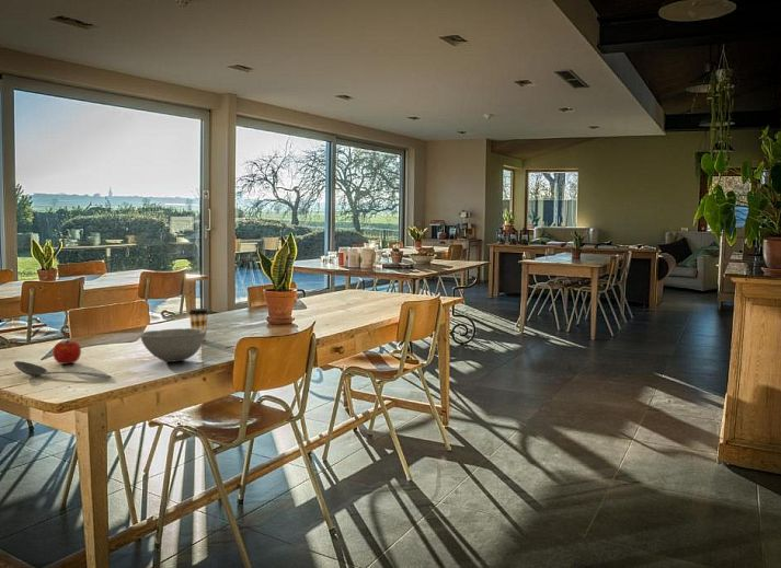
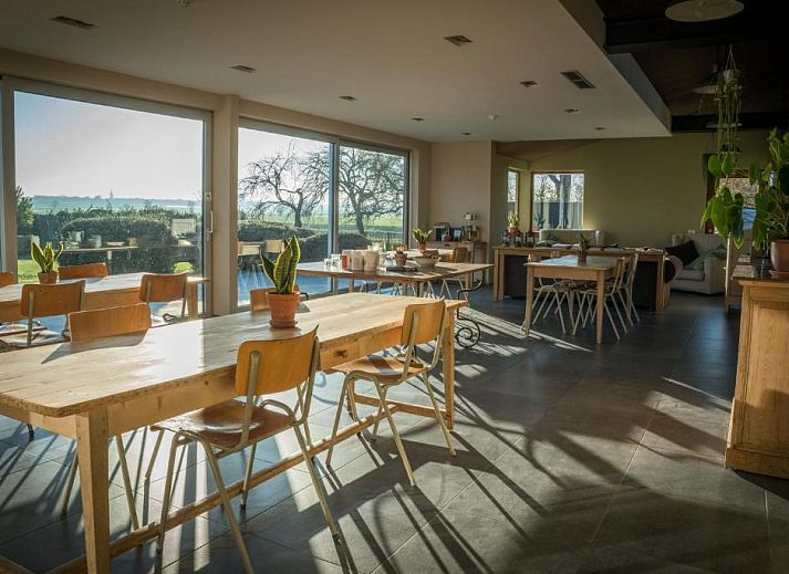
- coffee cup (198, 324)
- fruit (67, 350)
- bowl (173, 346)
- stirrer (62, 371)
